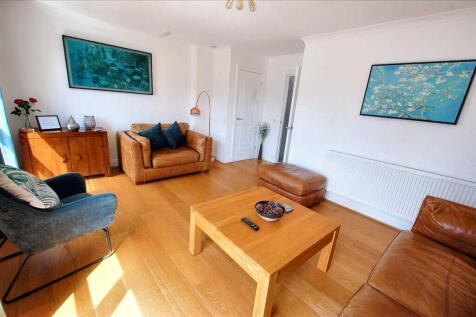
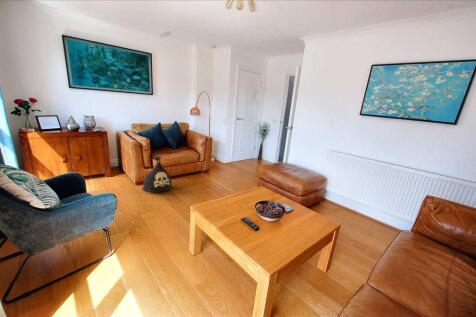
+ bag (158, 173)
